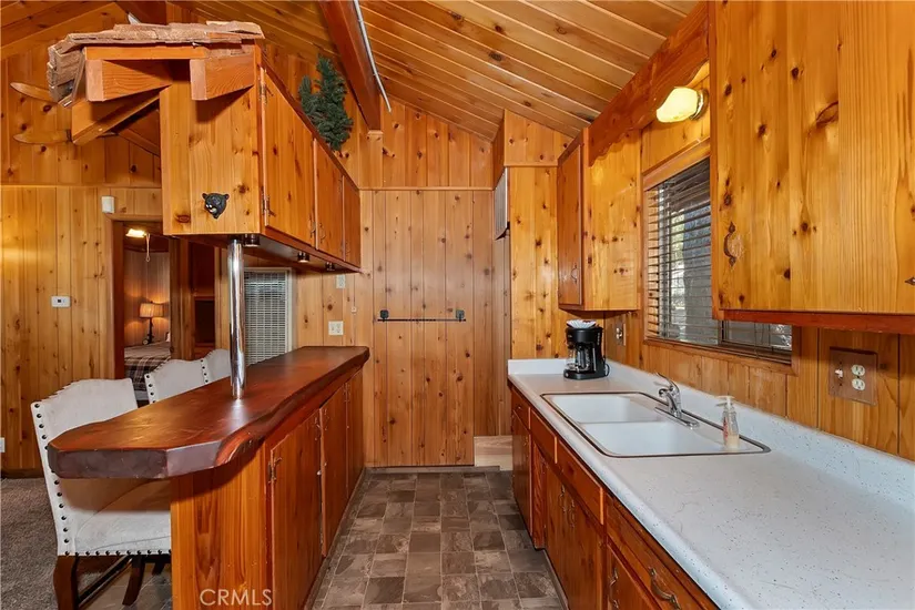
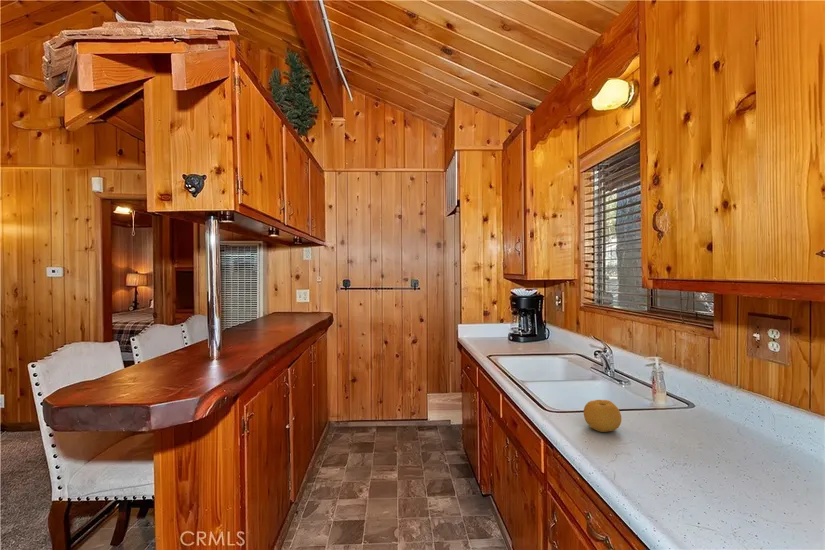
+ fruit (602, 415)
